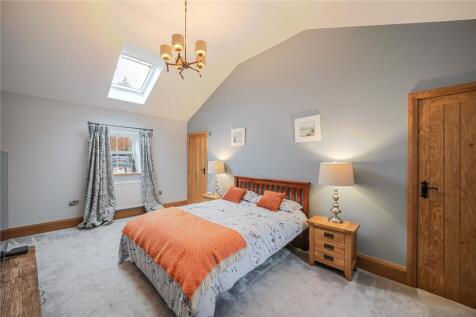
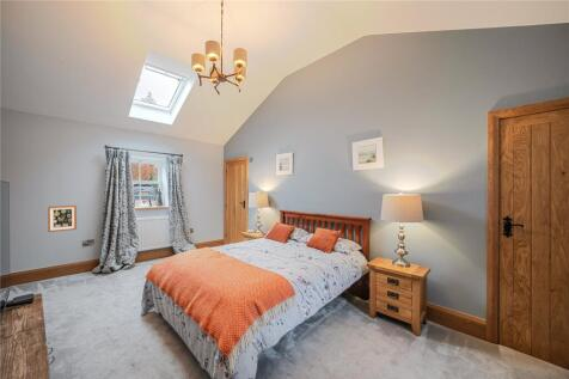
+ wall art (62, 218)
